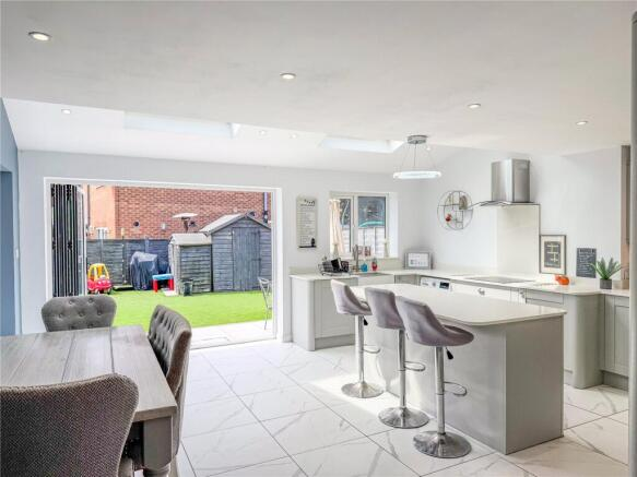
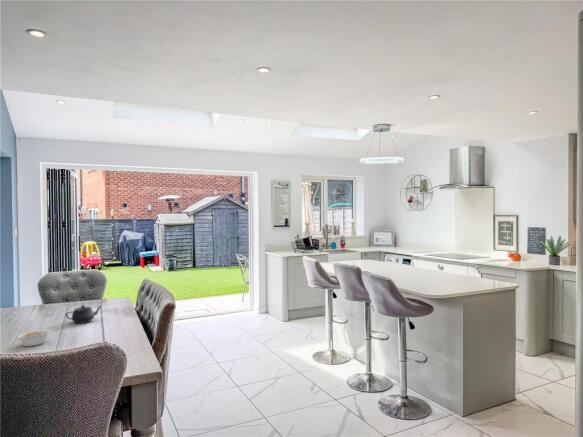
+ legume (35, 337)
+ teapot (84, 313)
